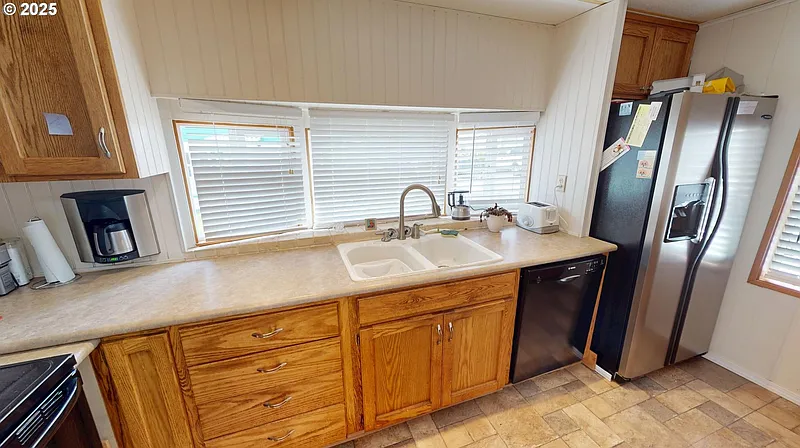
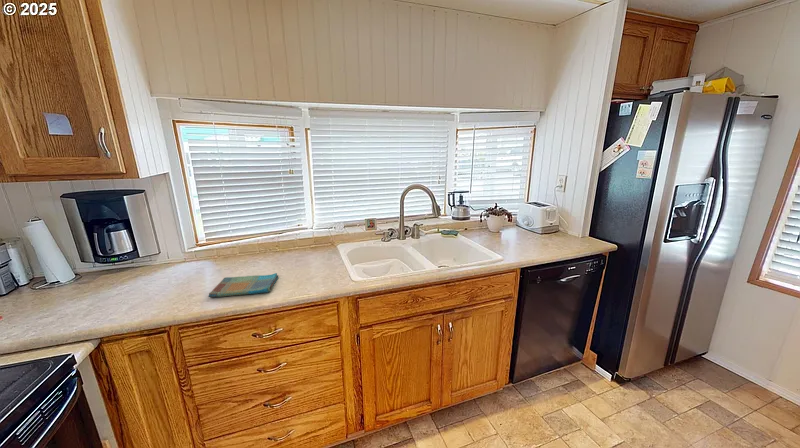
+ dish towel (246, 284)
